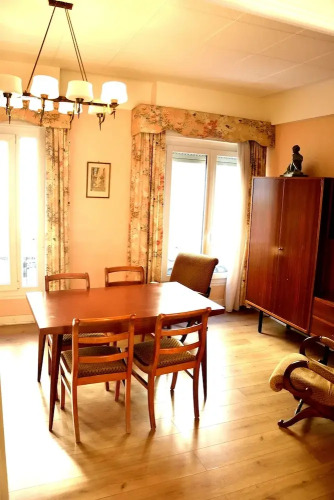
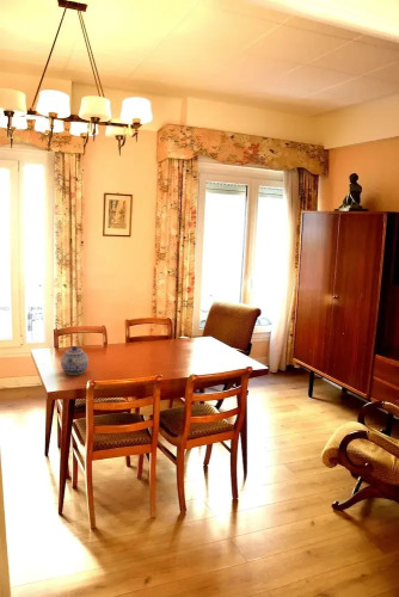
+ teapot (74, 358)
